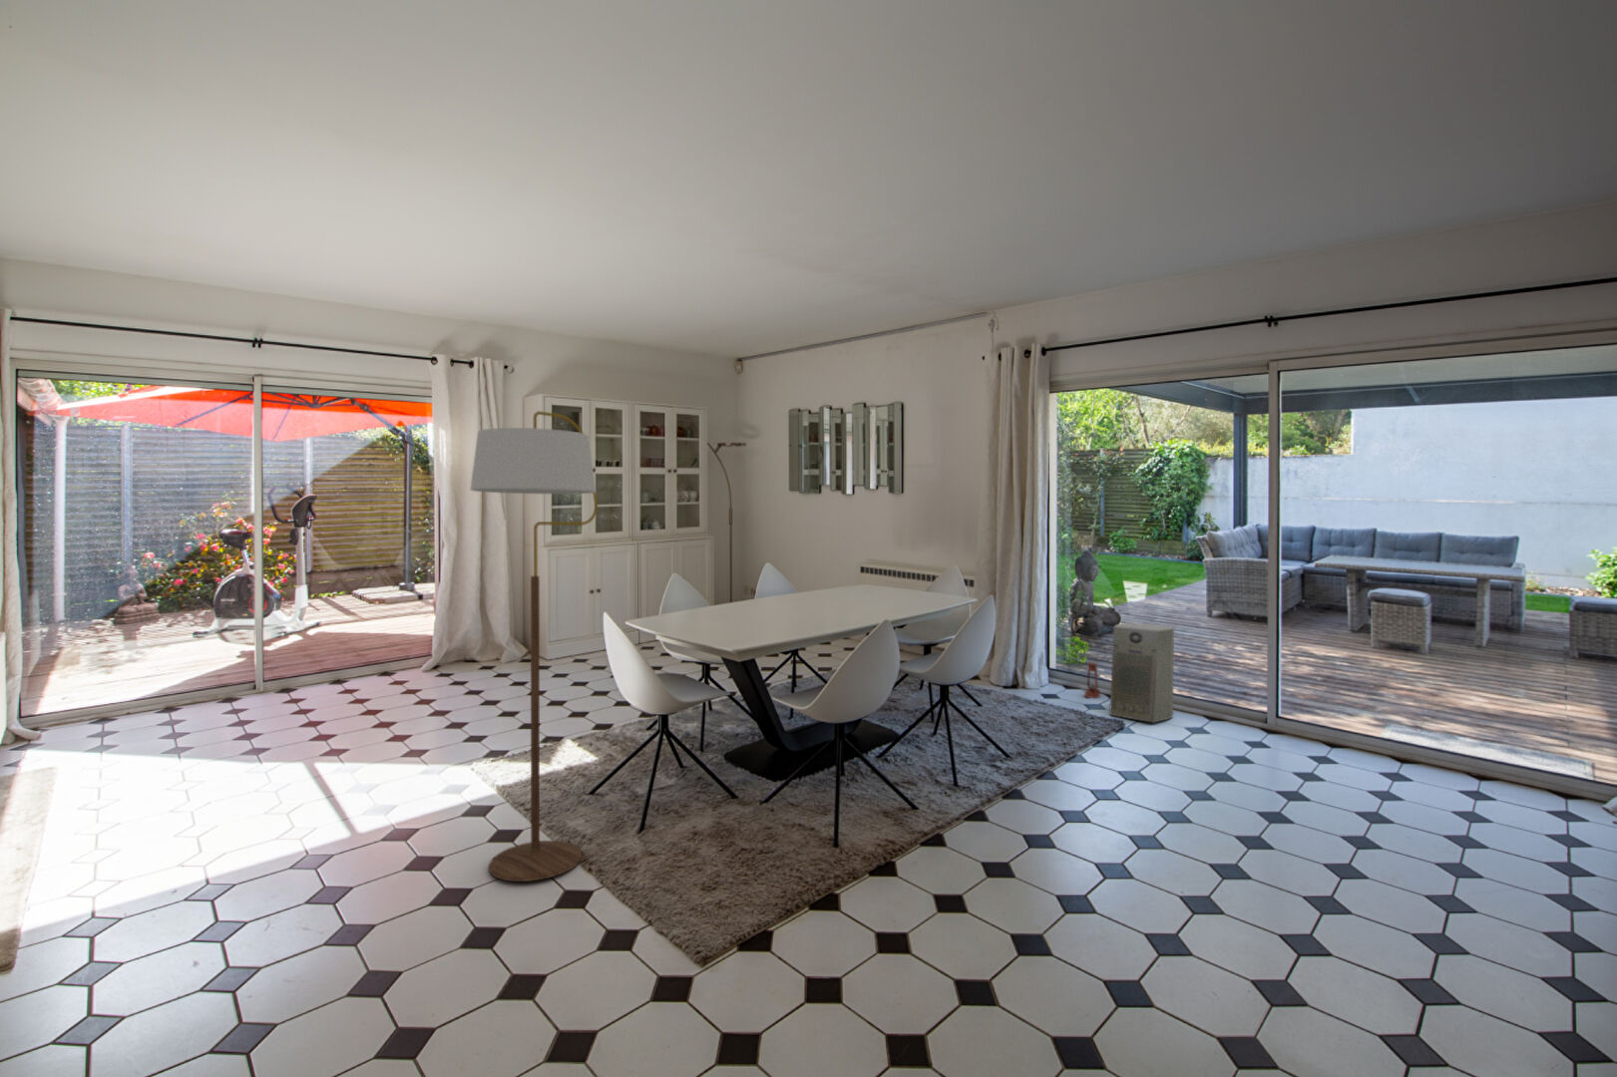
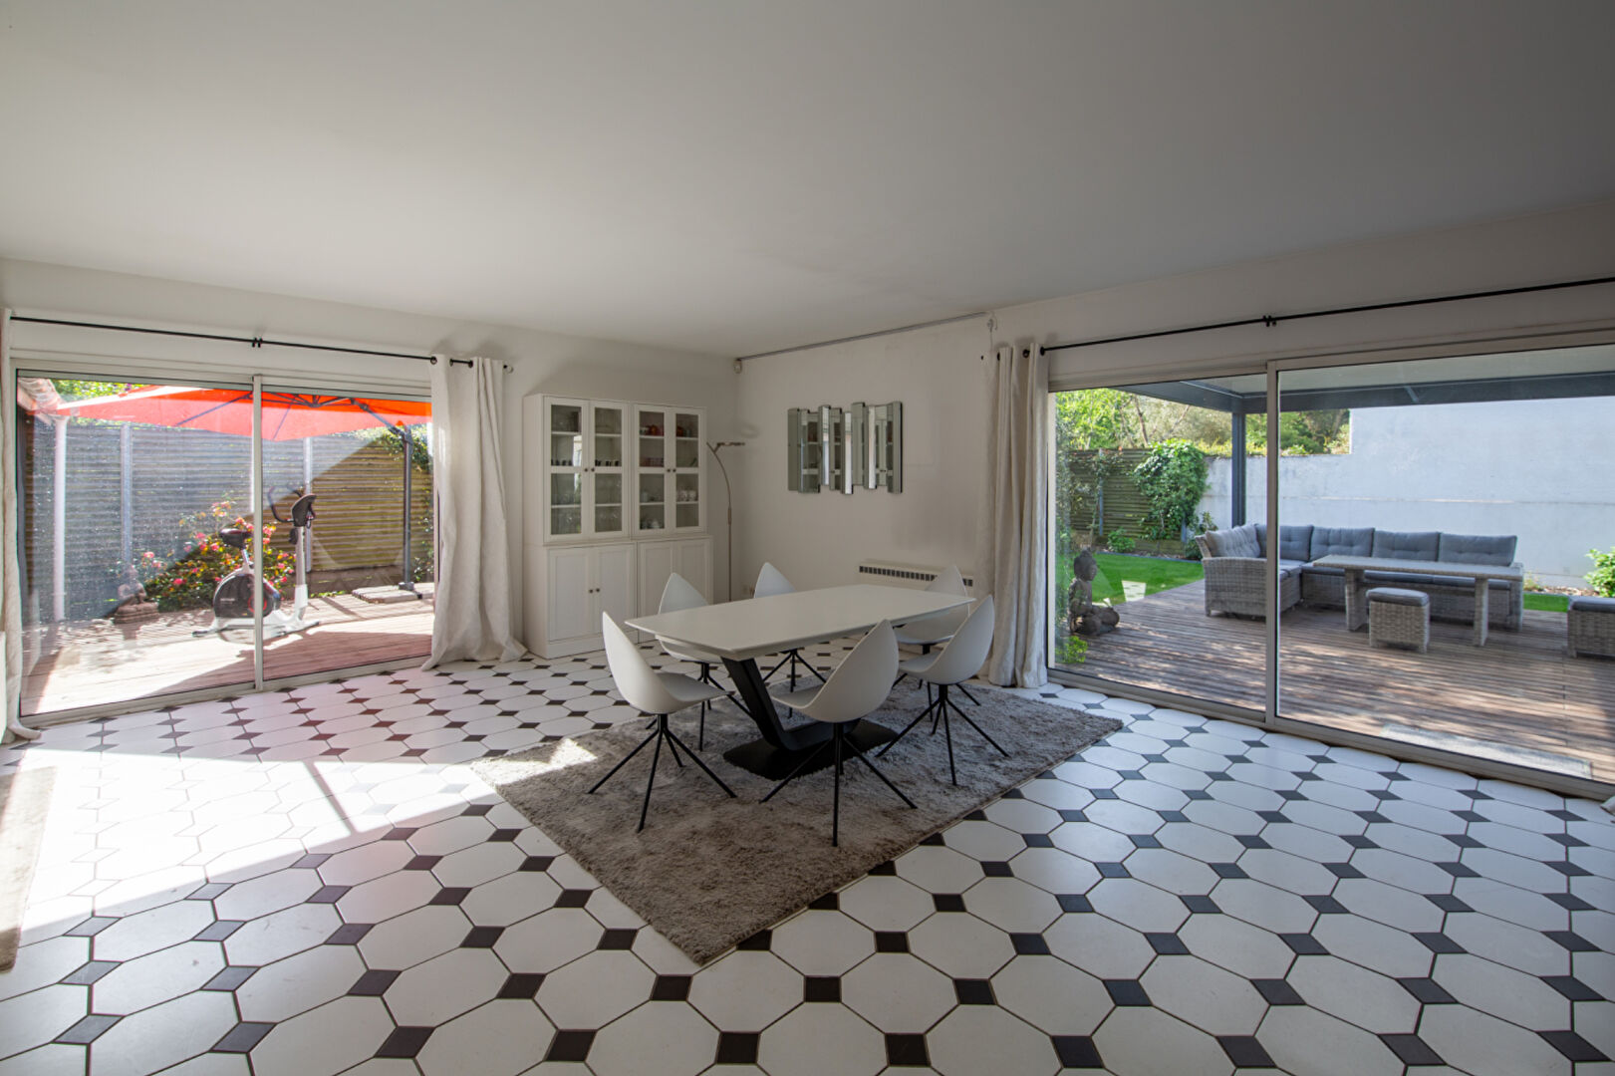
- floor lamp (539, 635)
- fan (1145, 670)
- lantern (1093, 671)
